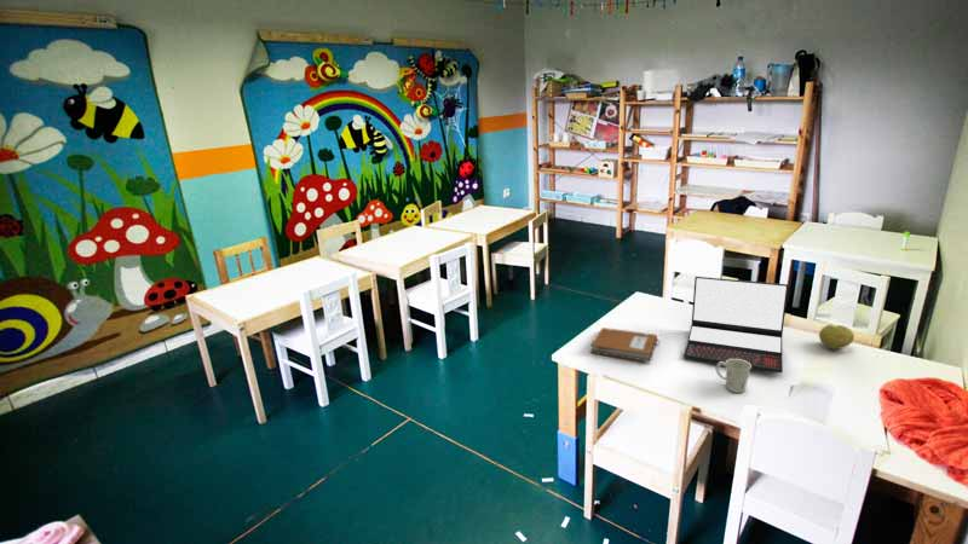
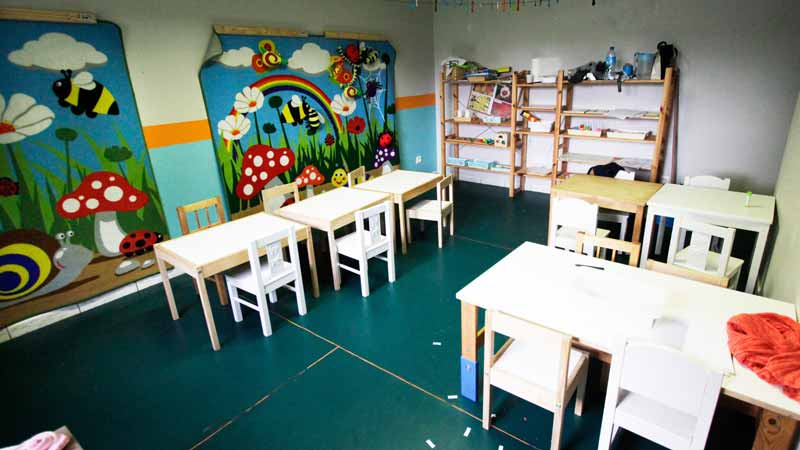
- laptop (736, 322)
- notebook (626, 342)
- mug (731, 374)
- fruit (836, 336)
